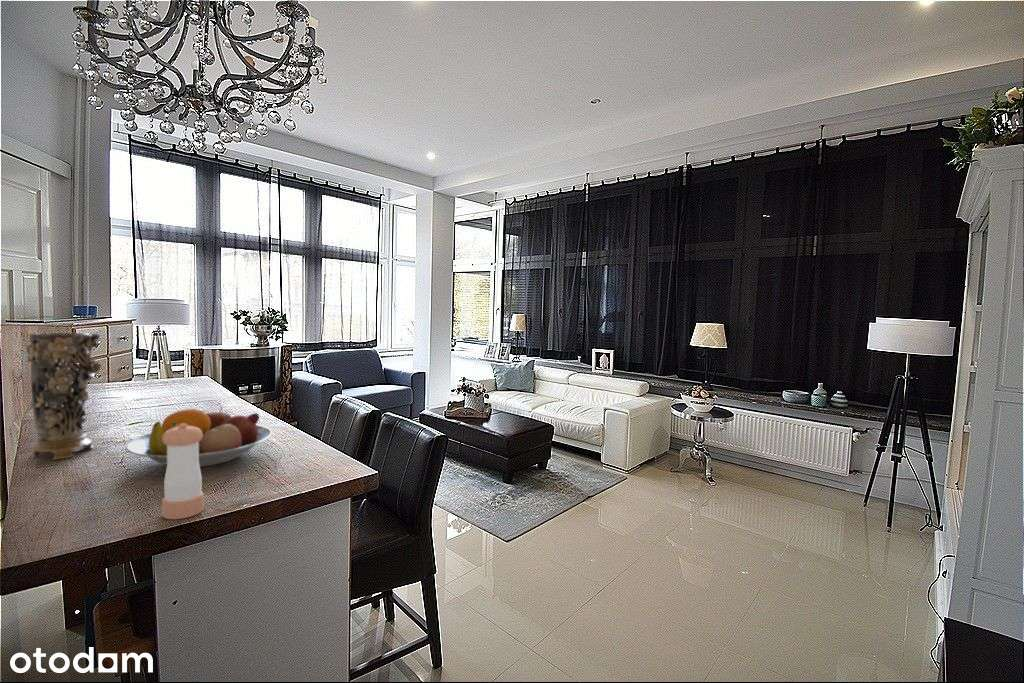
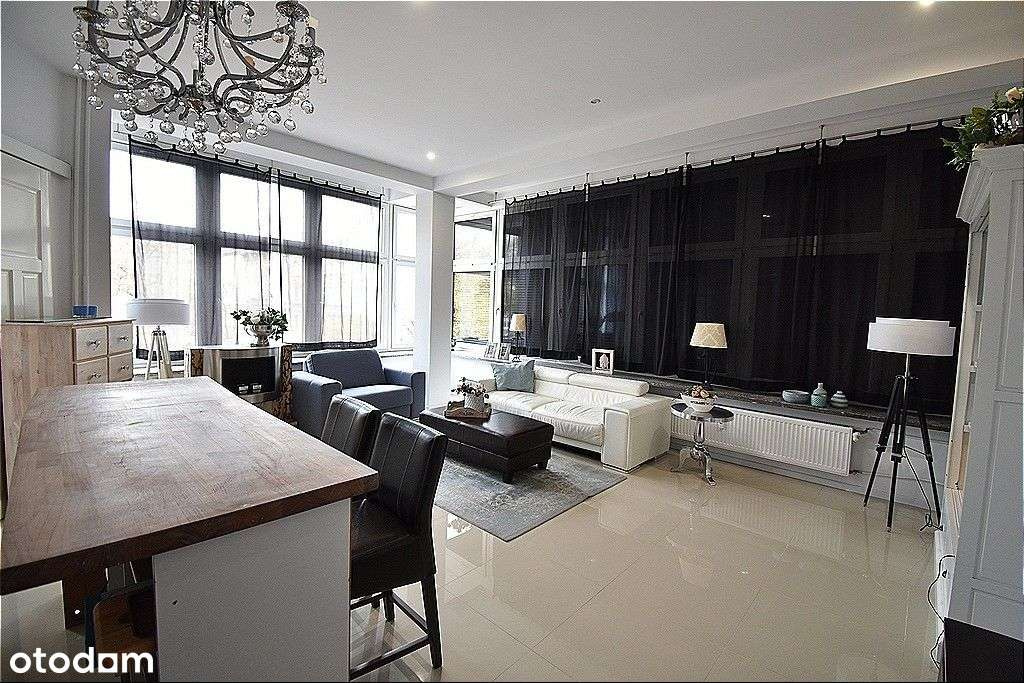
- decorative vase (65, 392)
- pepper shaker (183, 468)
- fruit bowl (204, 432)
